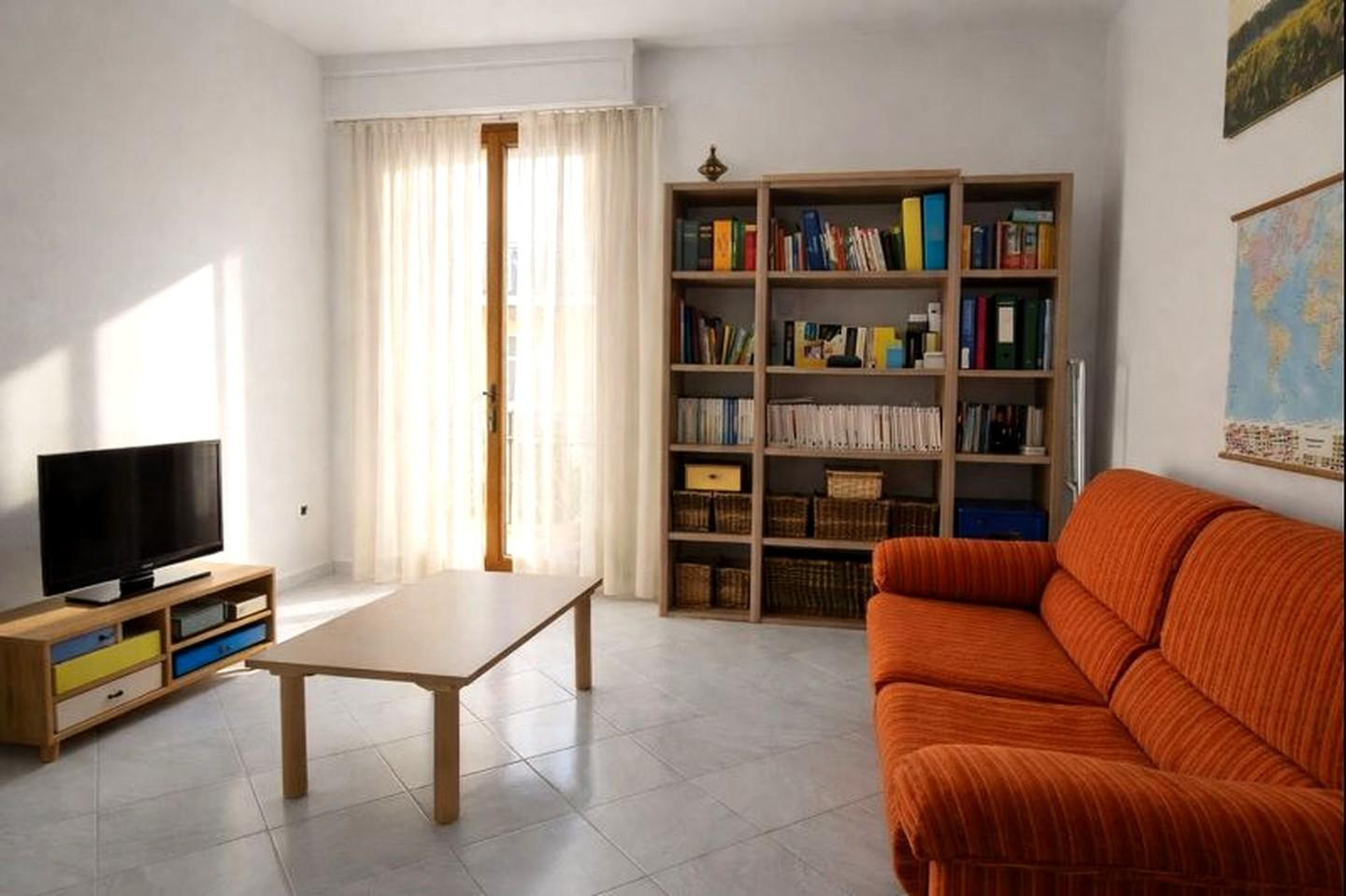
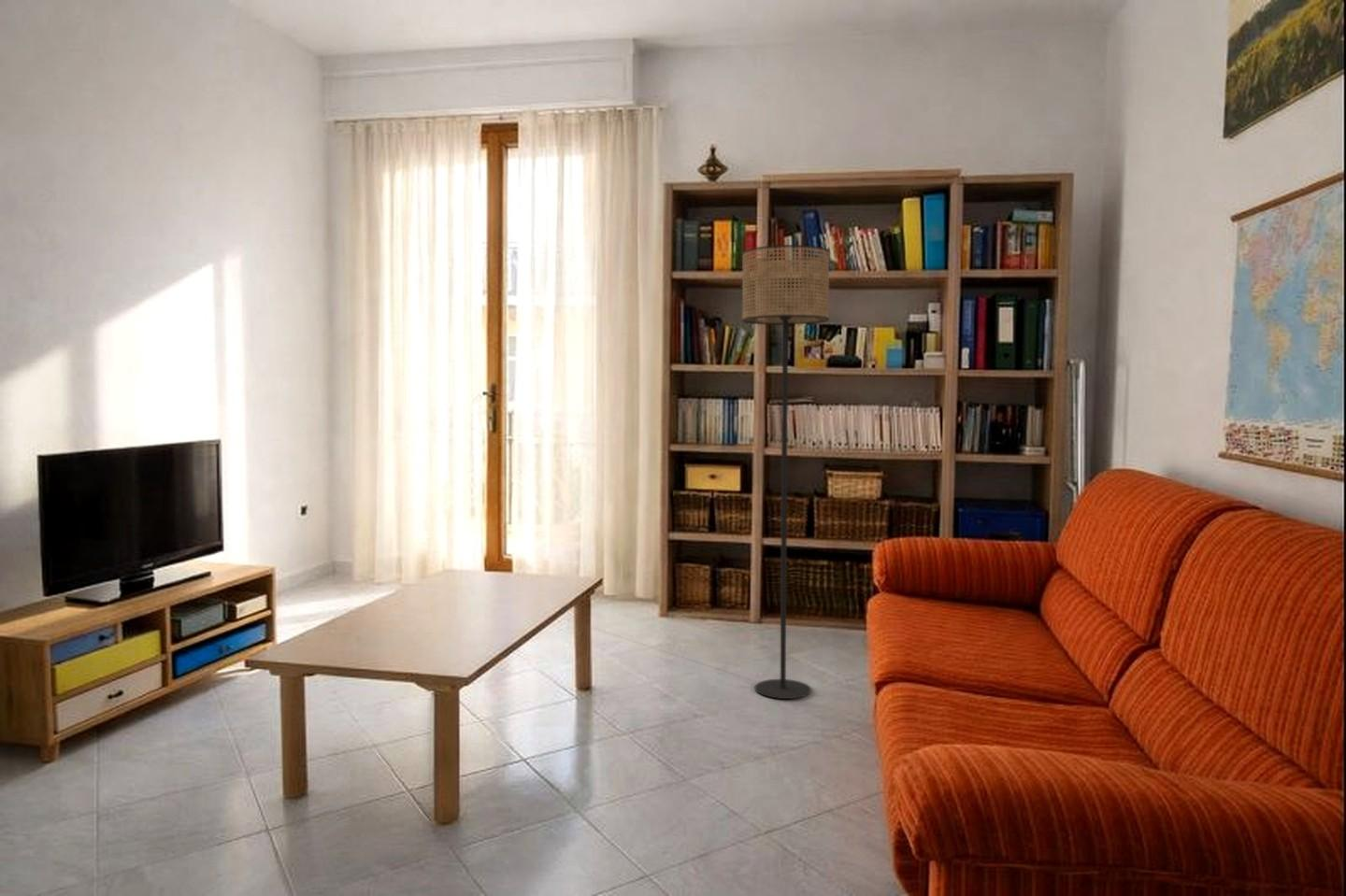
+ floor lamp (784, 474)
